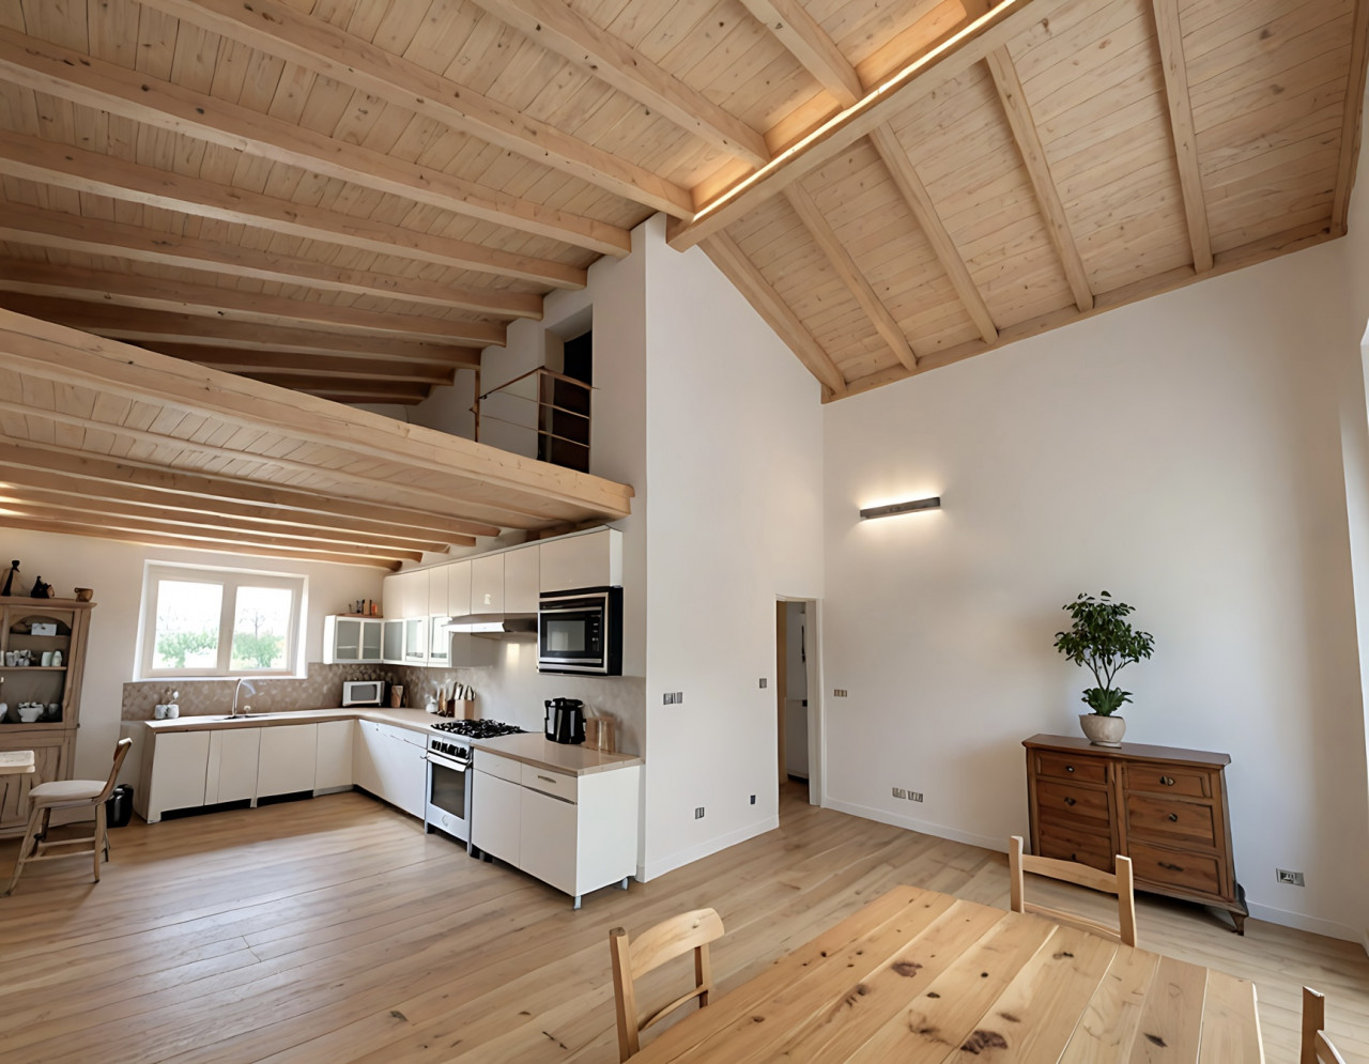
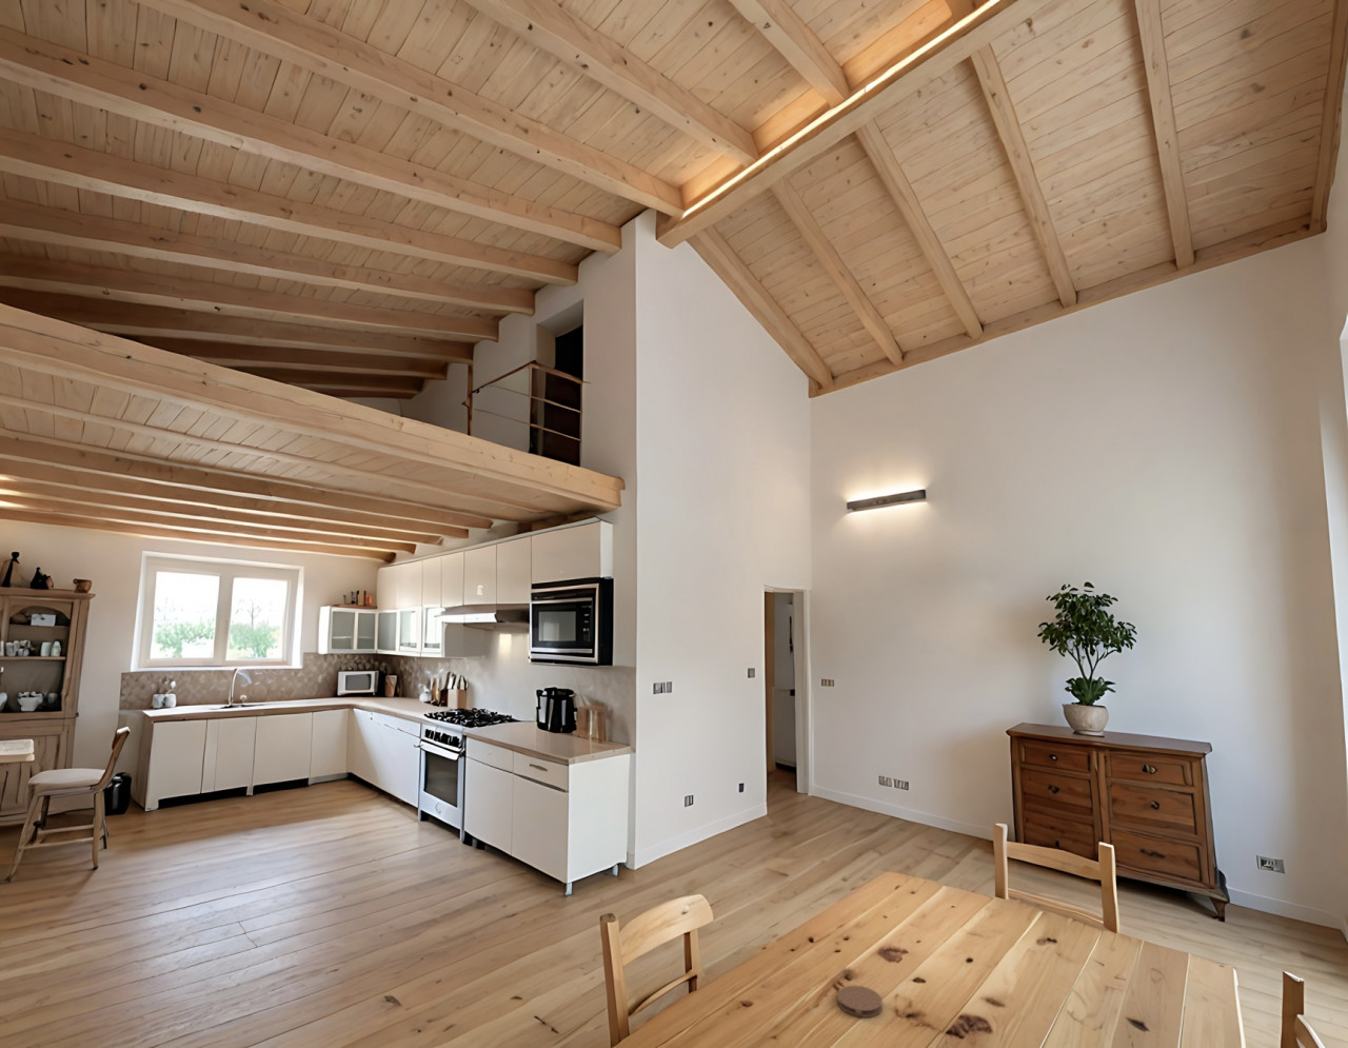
+ coaster (859, 1001)
